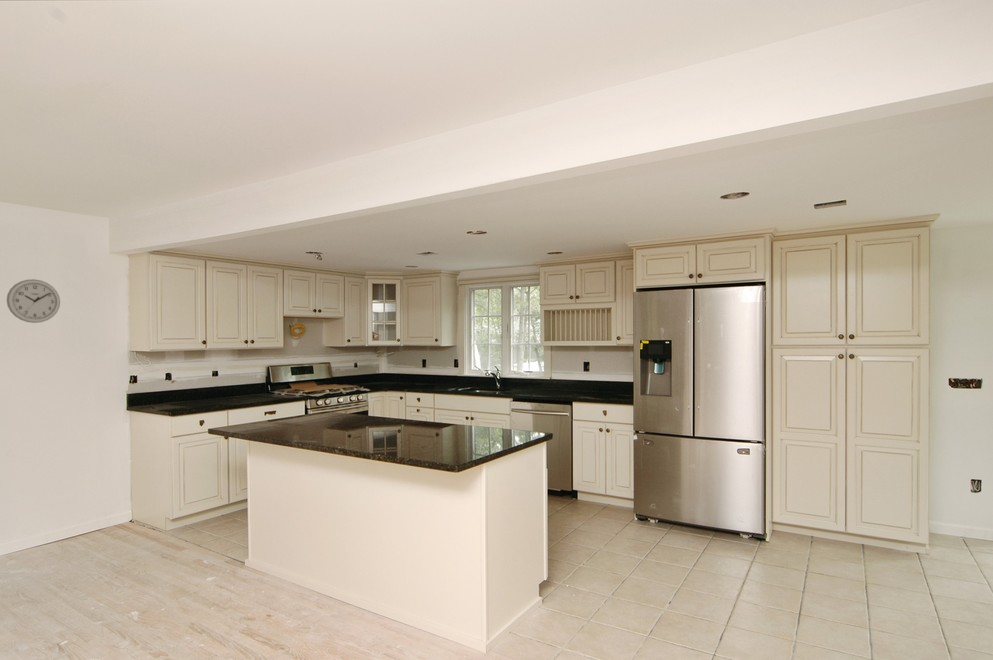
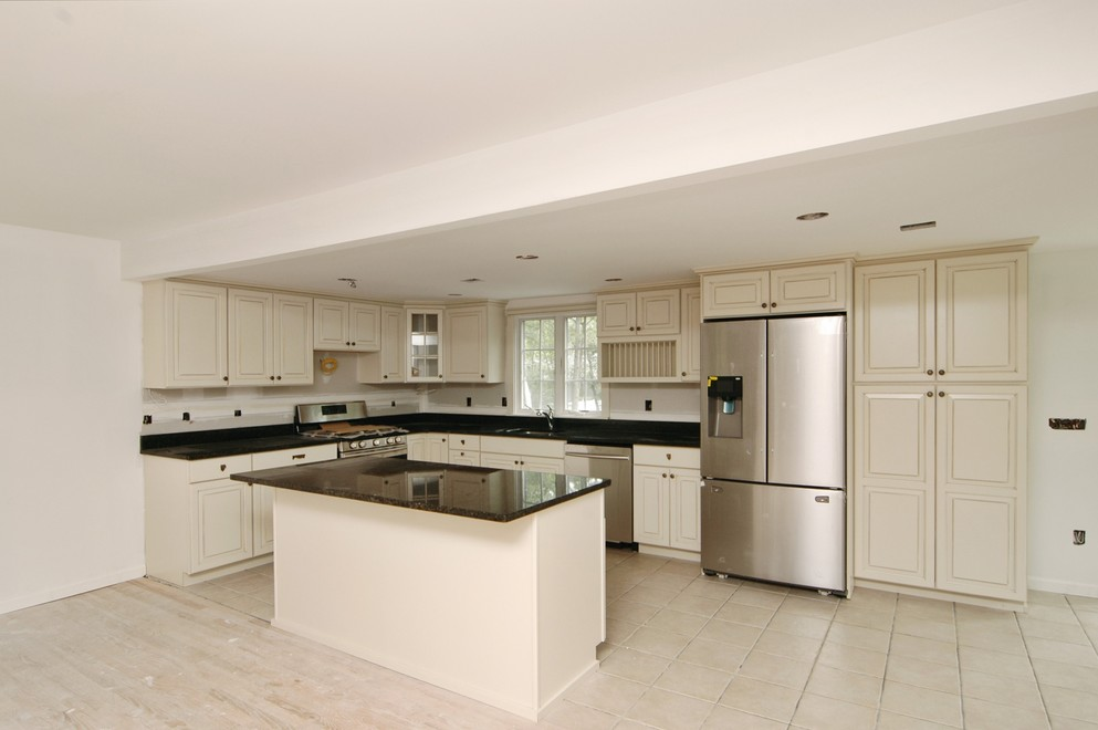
- wall clock (34, 301)
